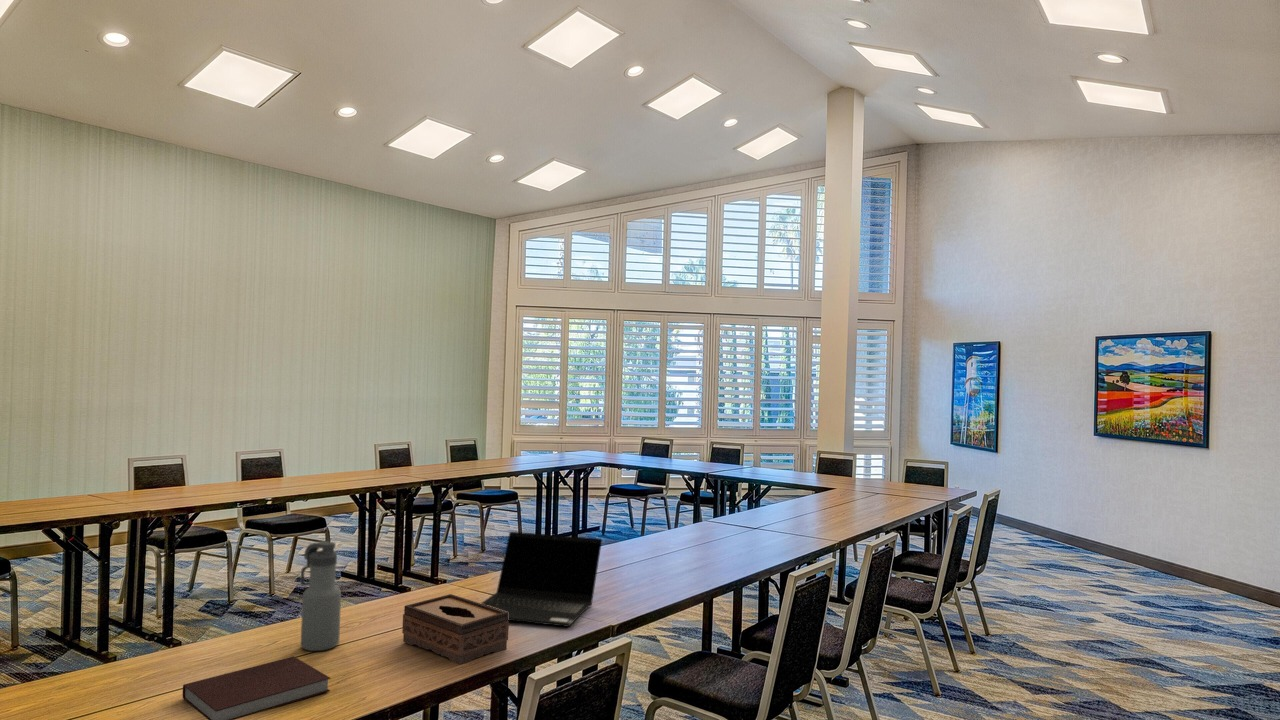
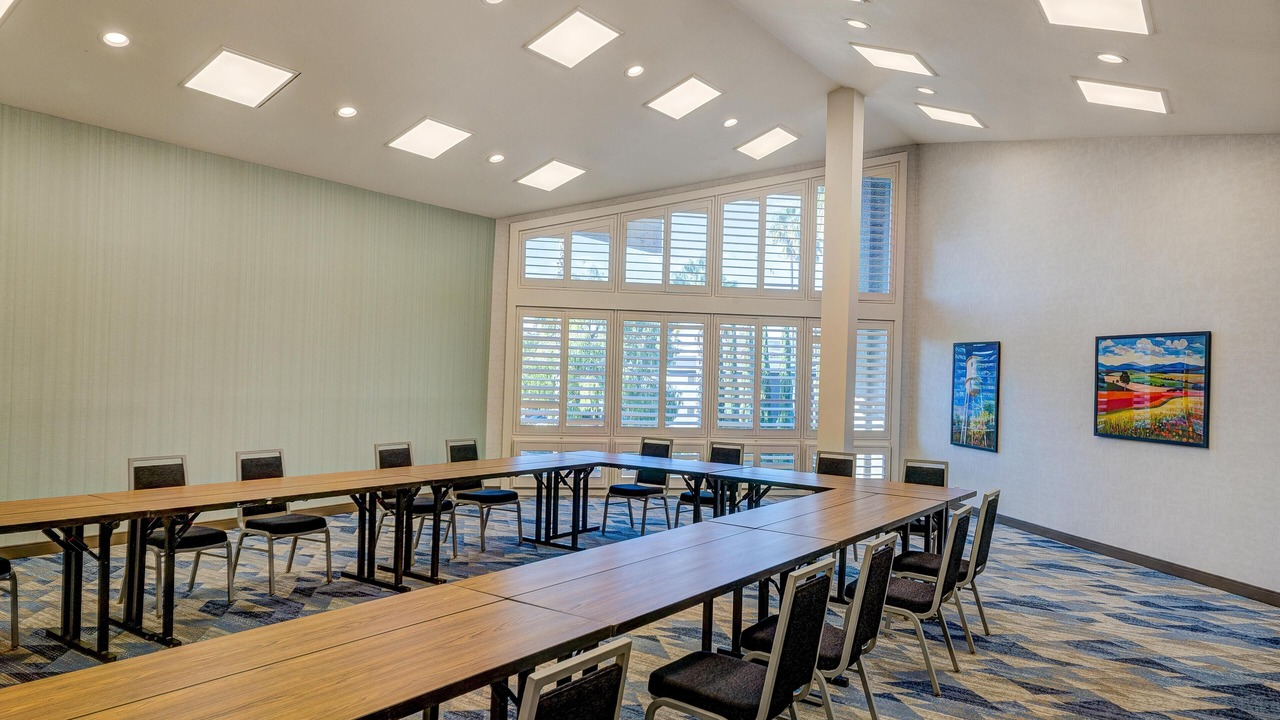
- notebook (257, 687)
- tissue box (455, 627)
- laptop computer (537, 576)
- water bottle (321, 594)
